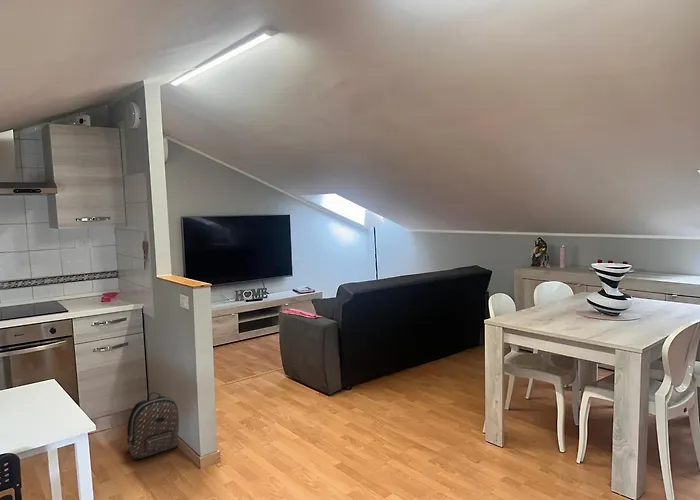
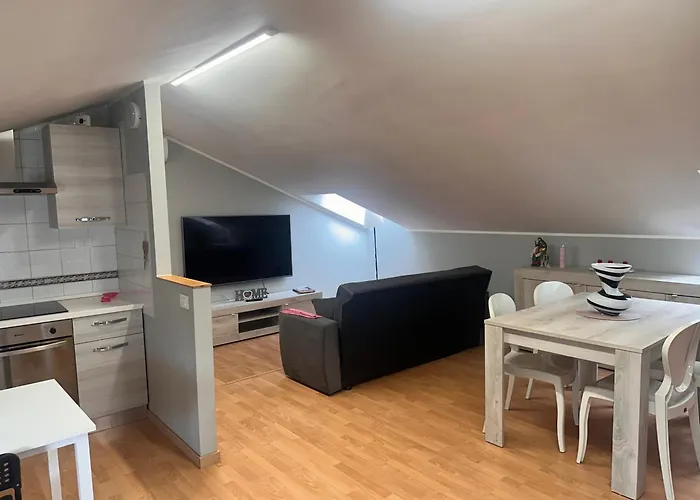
- backpack (152, 421)
